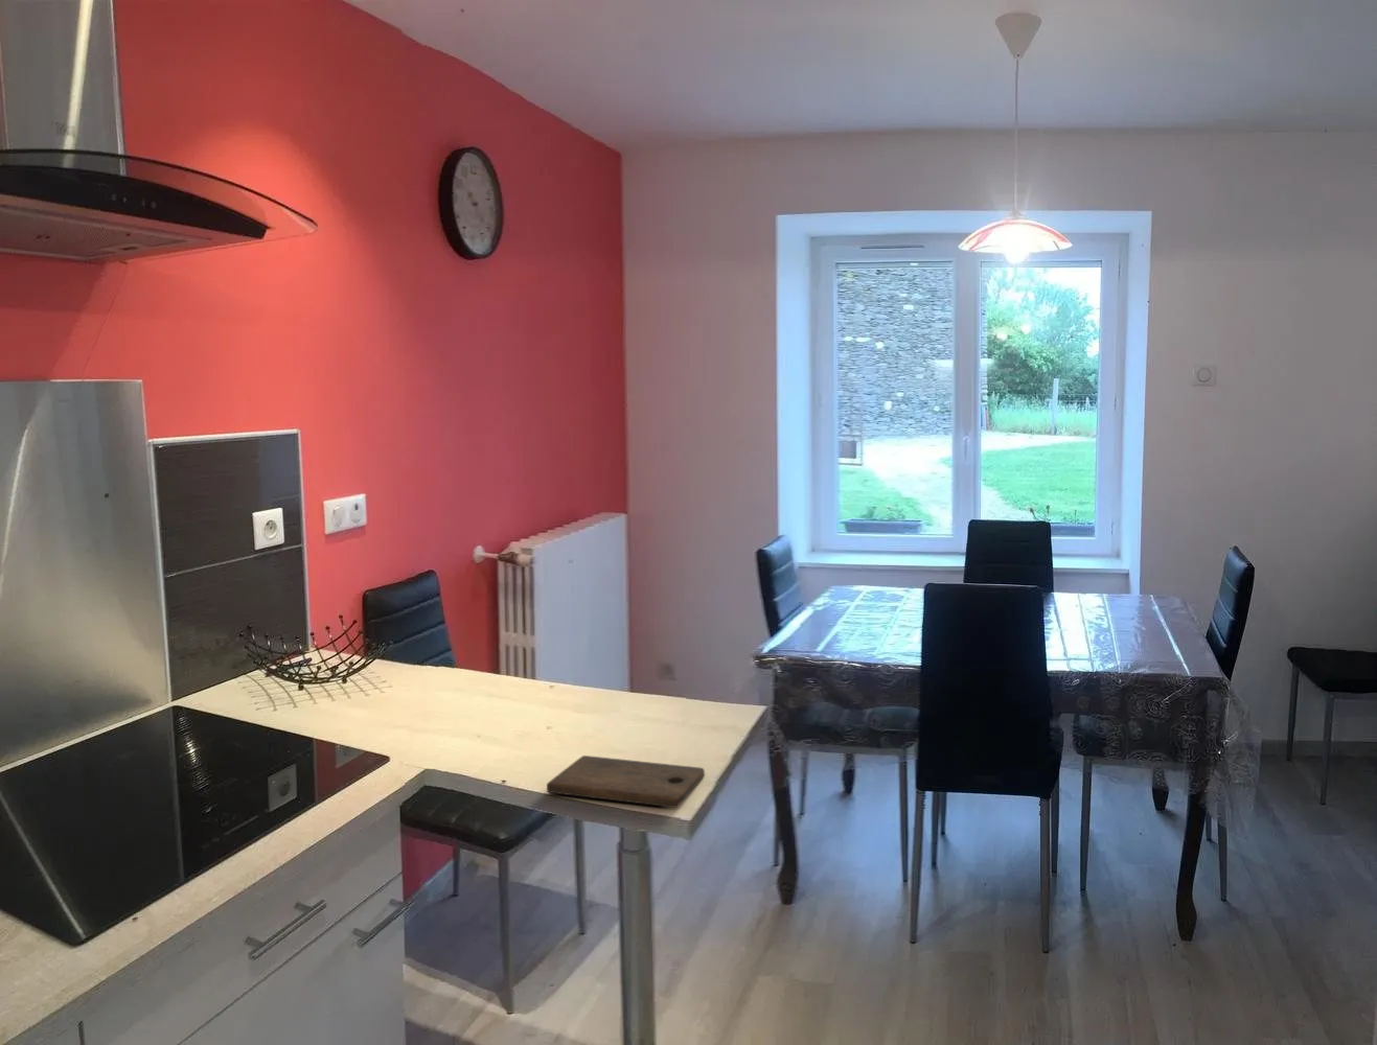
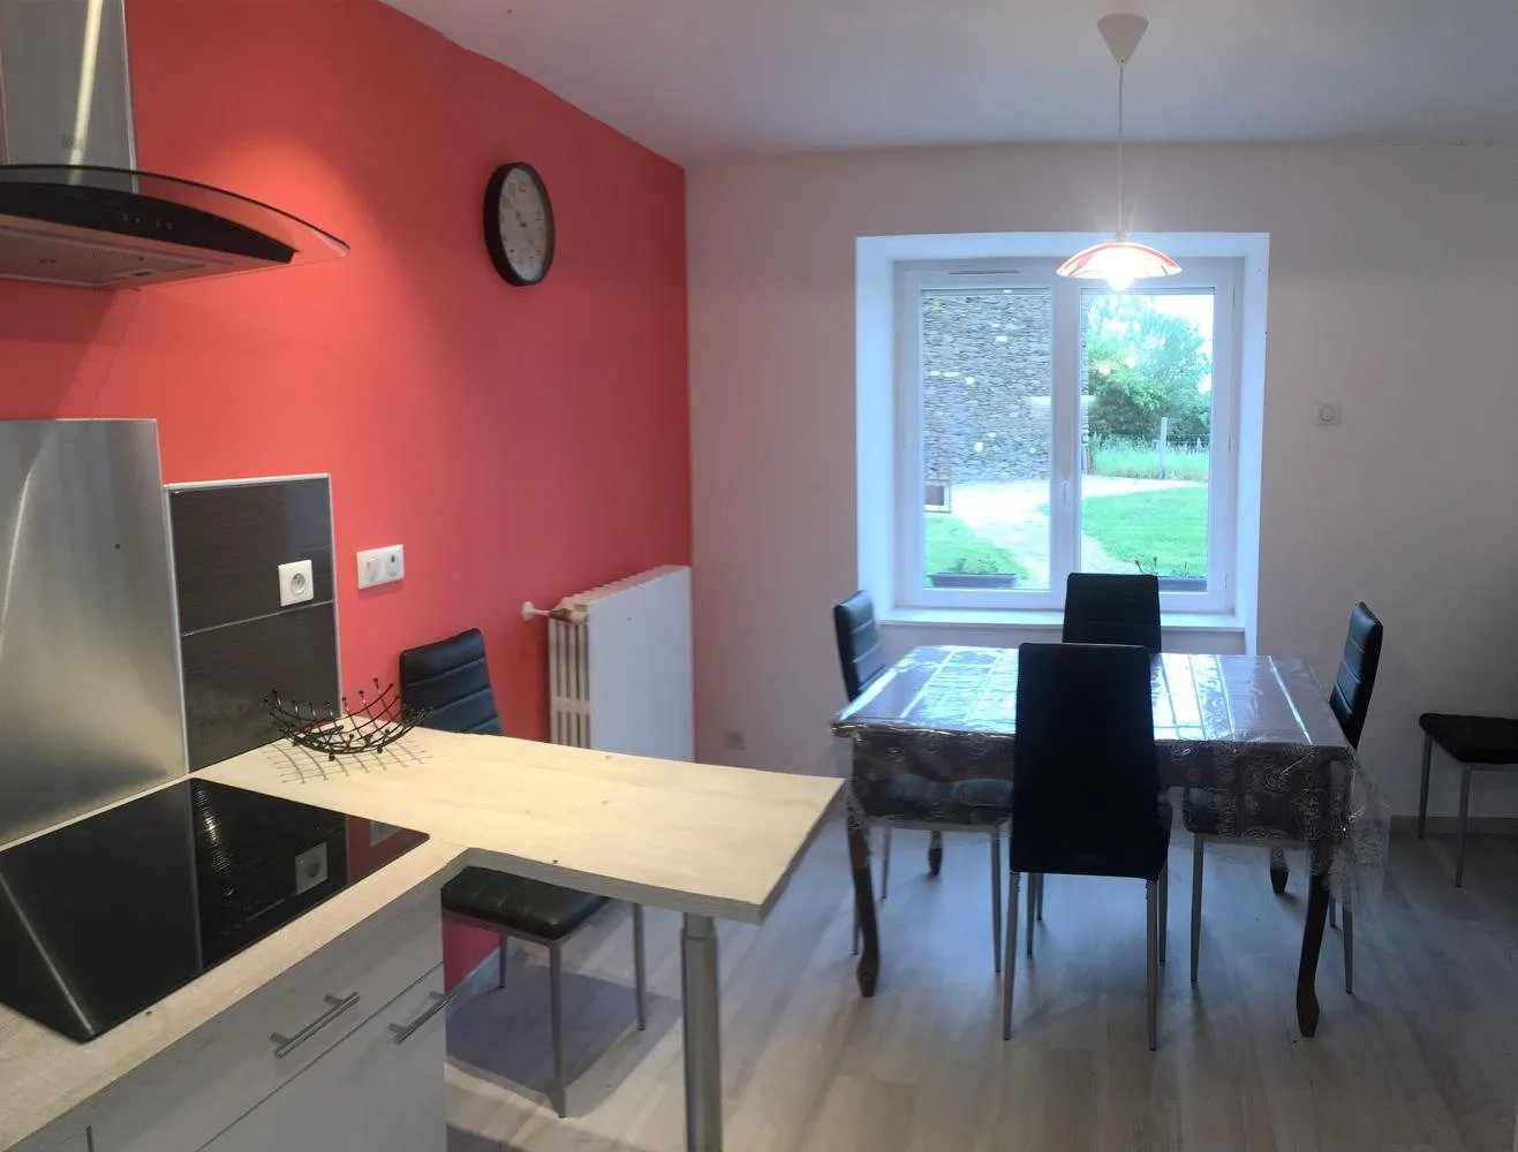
- cutting board (626, 779)
